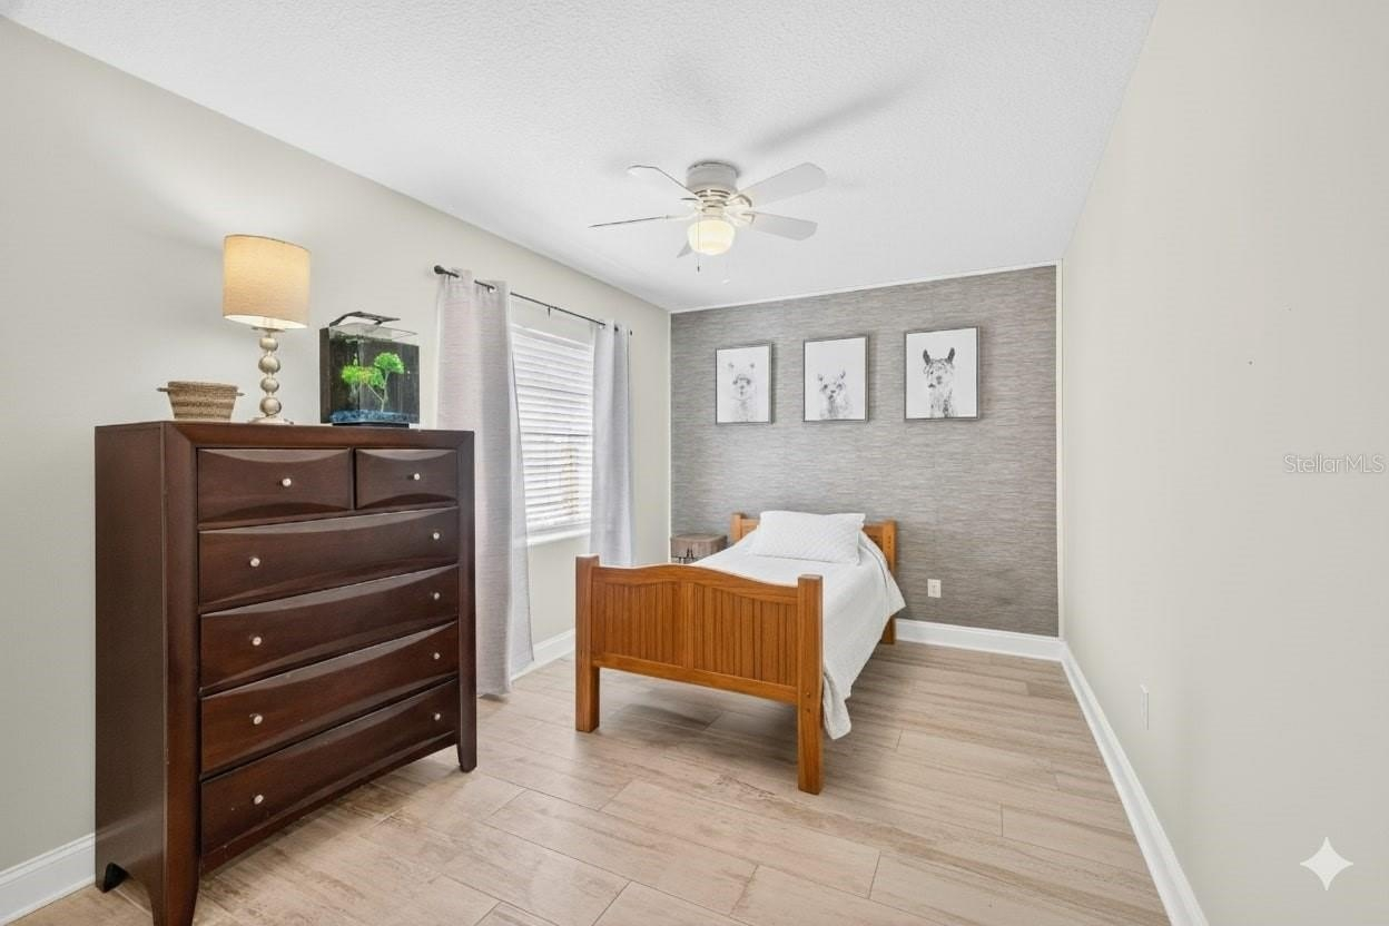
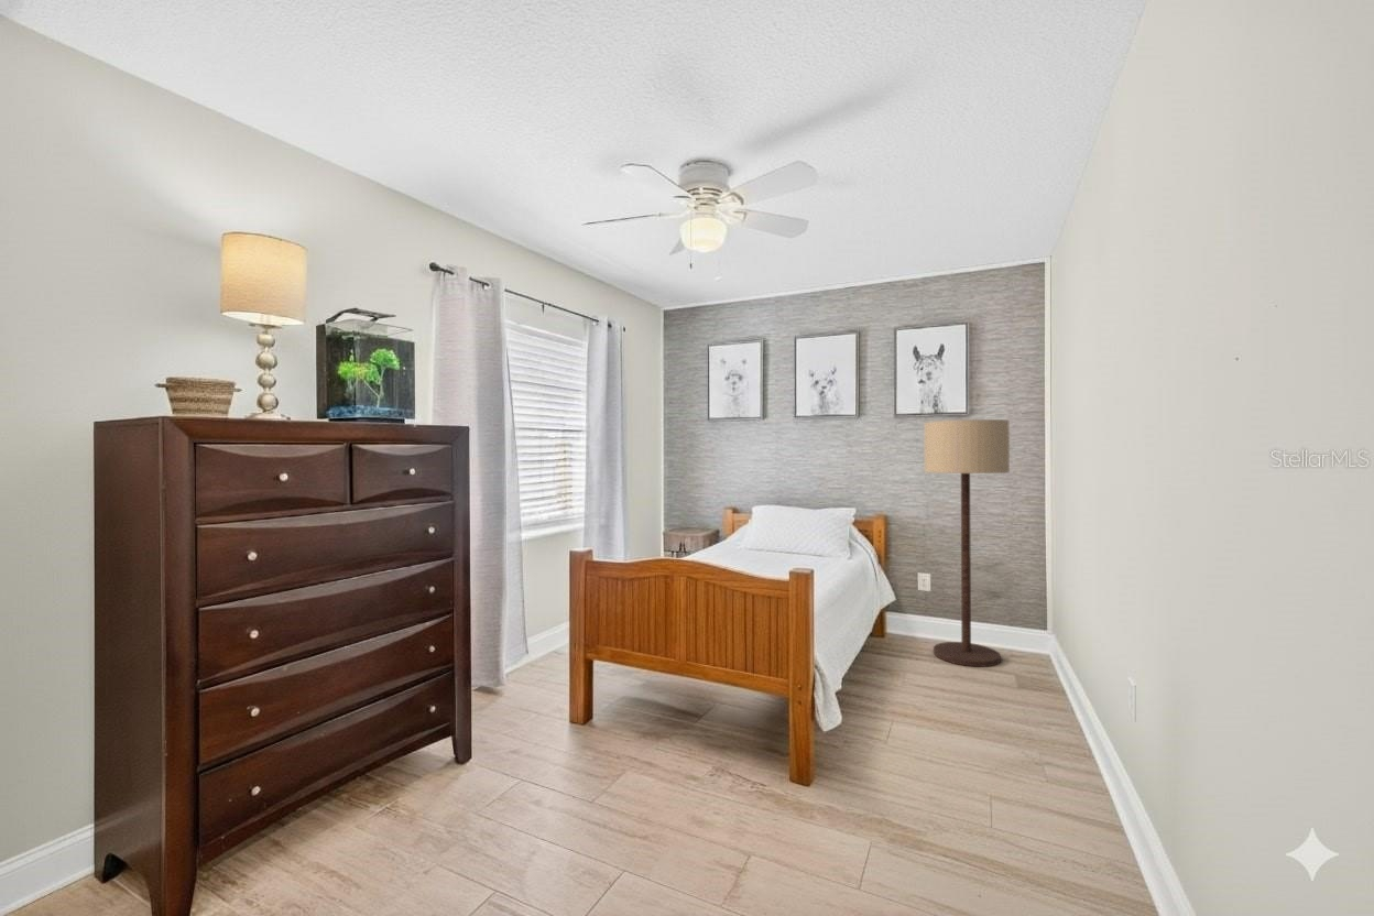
+ floor lamp (966, 538)
